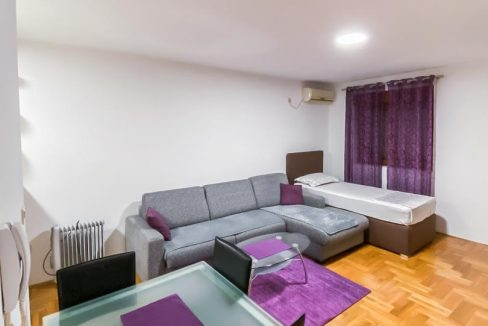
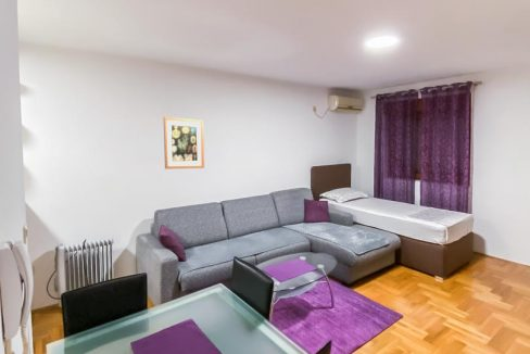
+ wall art (185, 143)
